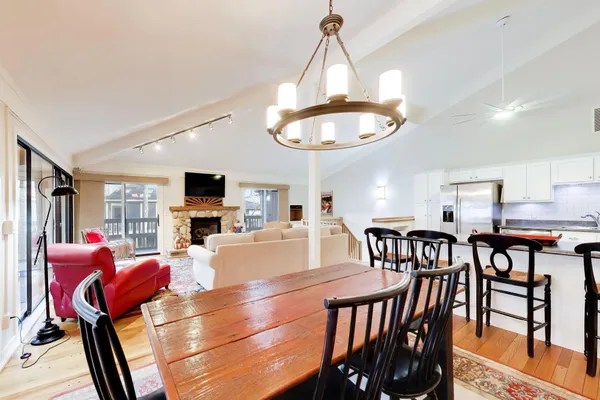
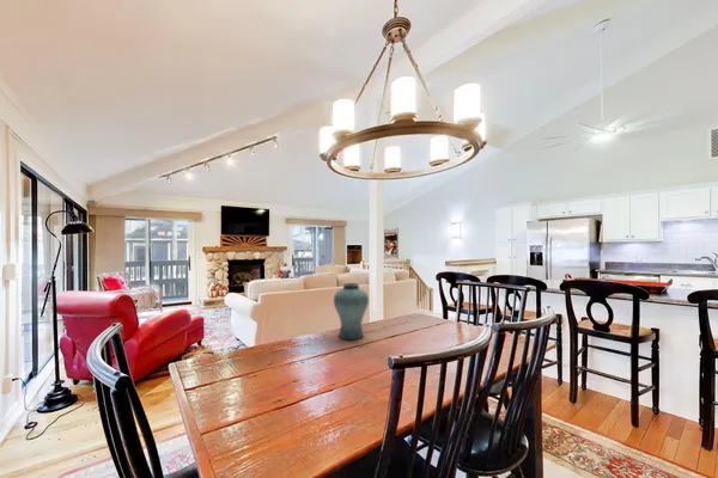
+ vase (351, 310)
